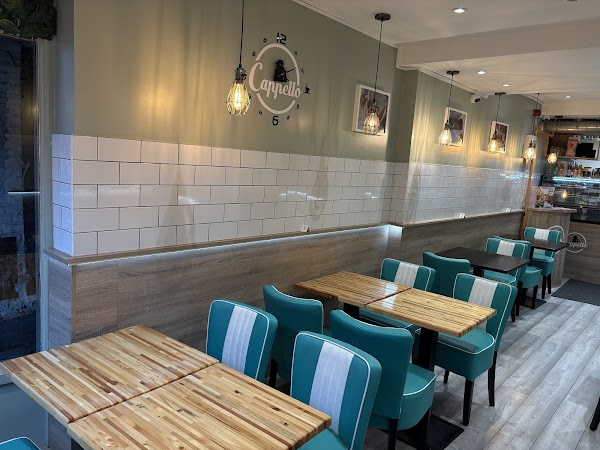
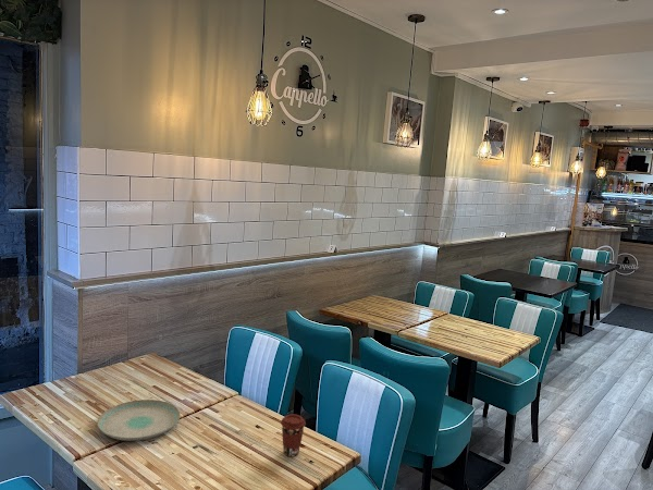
+ plate (139, 419)
+ coffee cup (292, 434)
